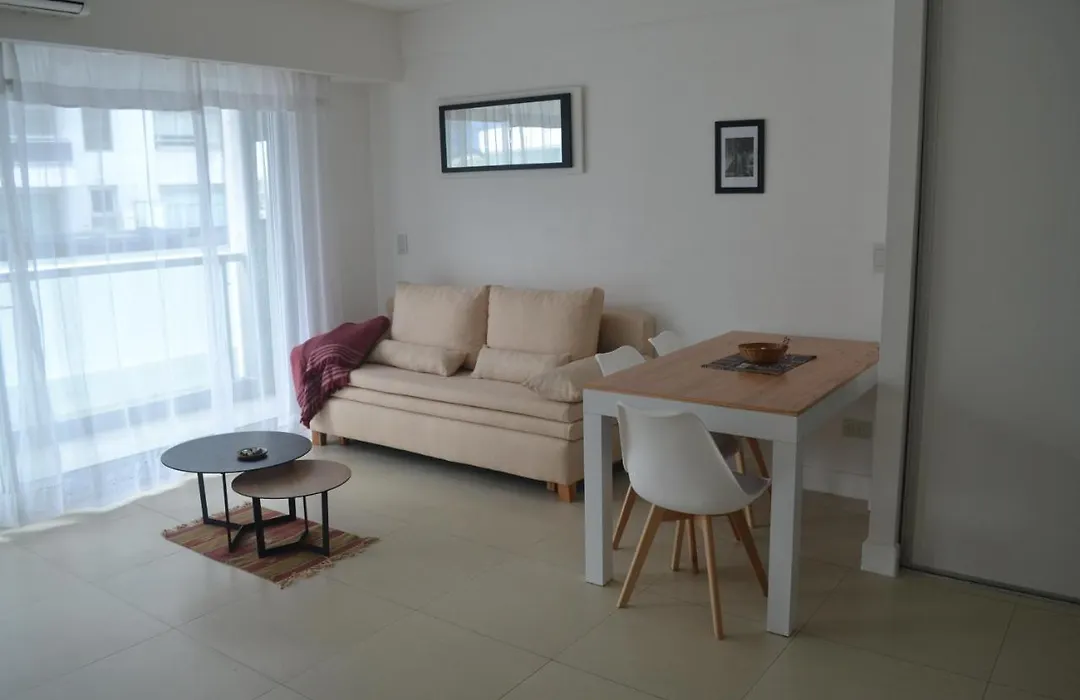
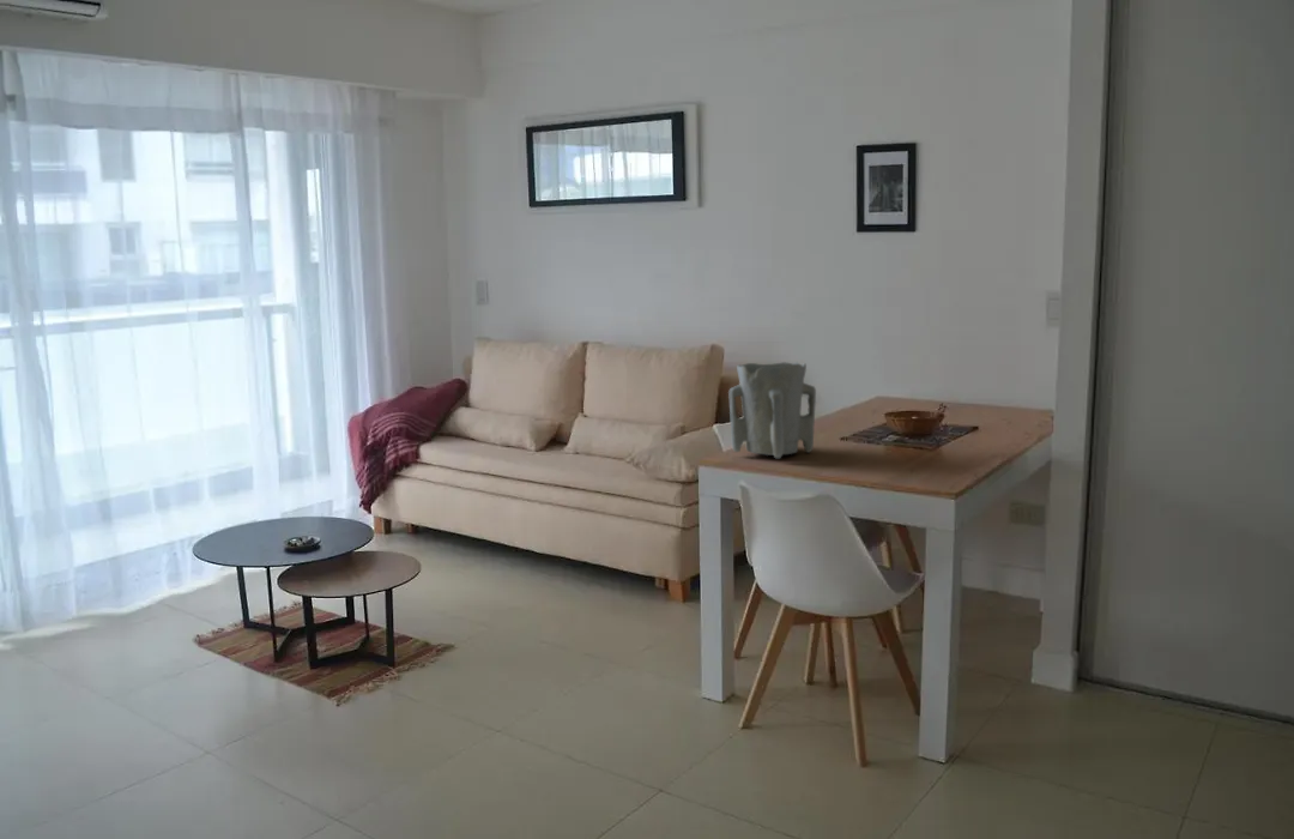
+ vase (772, 408)
